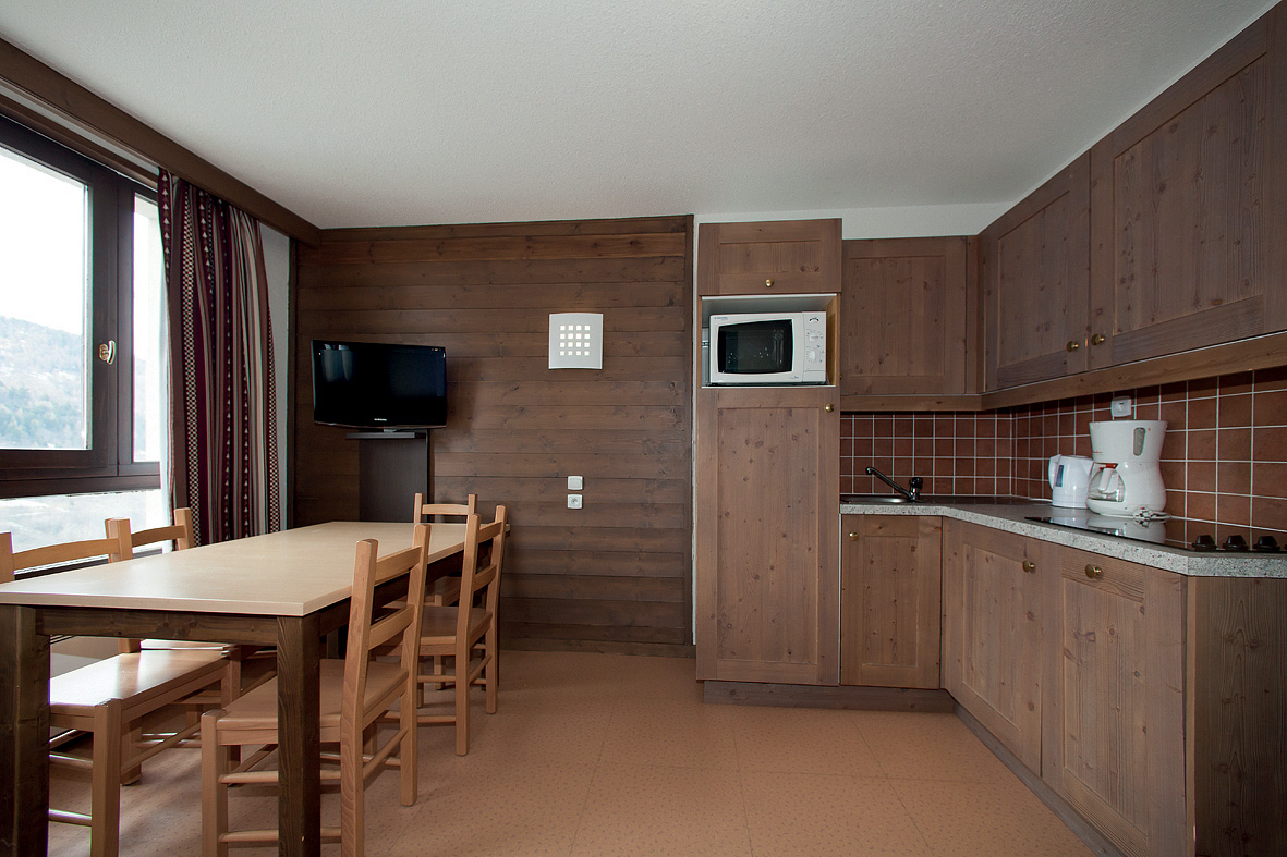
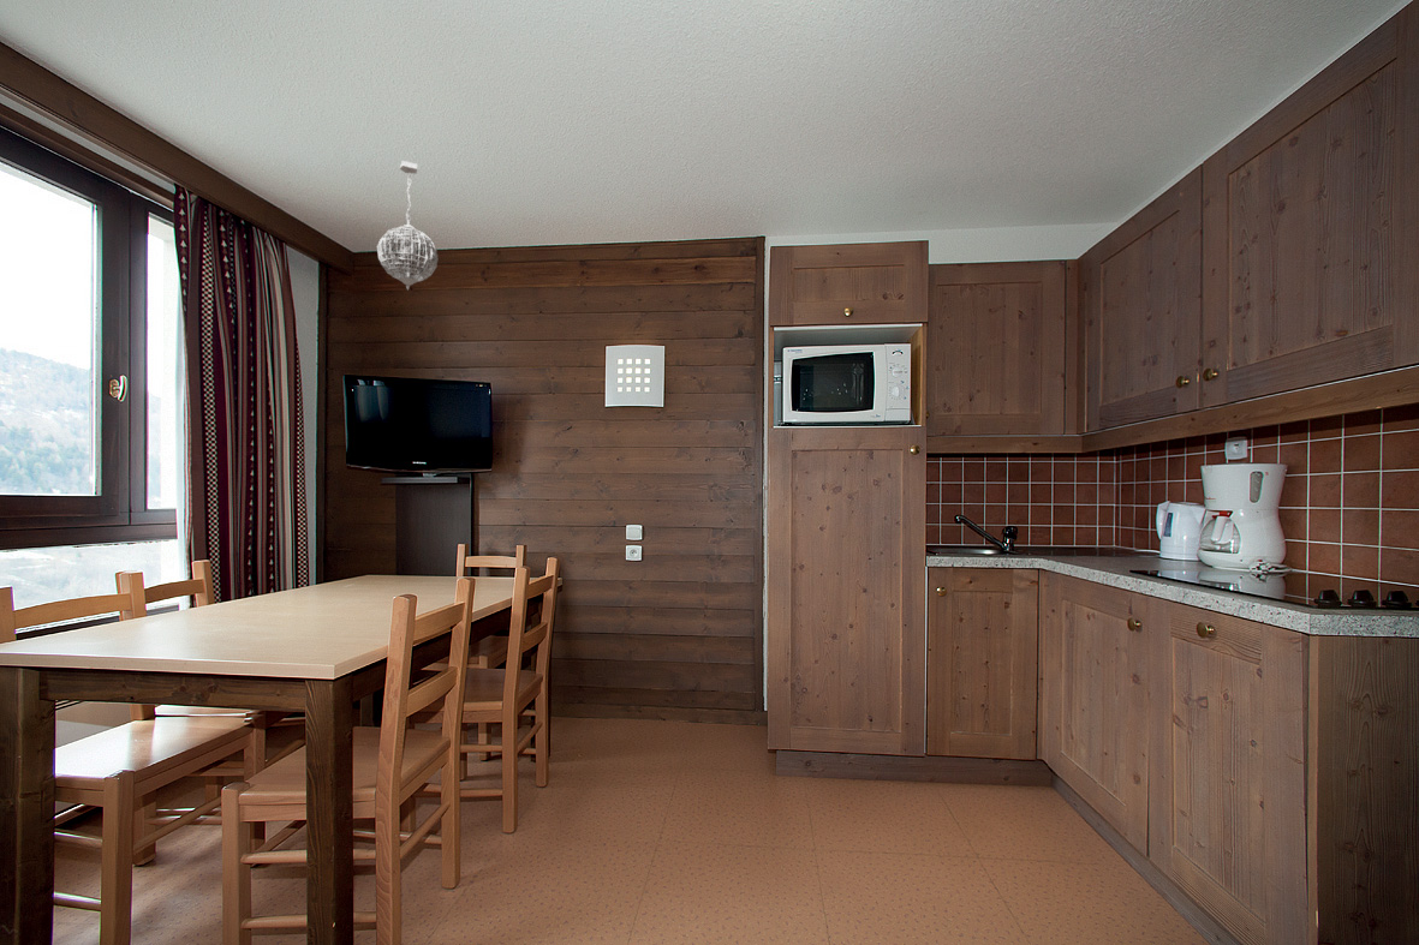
+ pendant light (407, 227)
